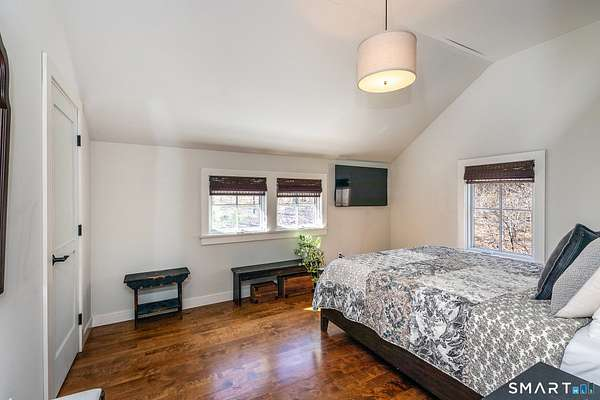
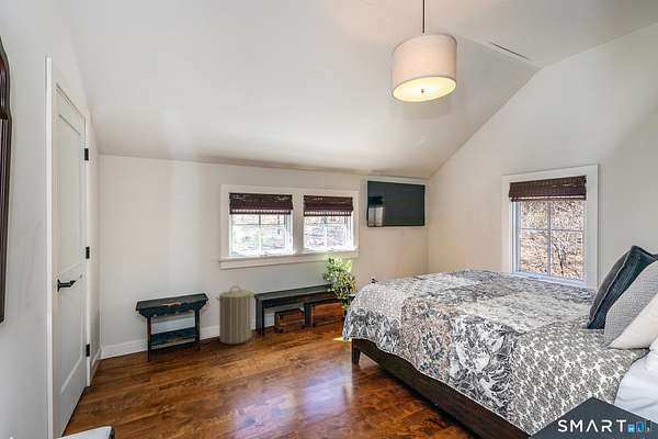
+ laundry hamper (236, 312)
